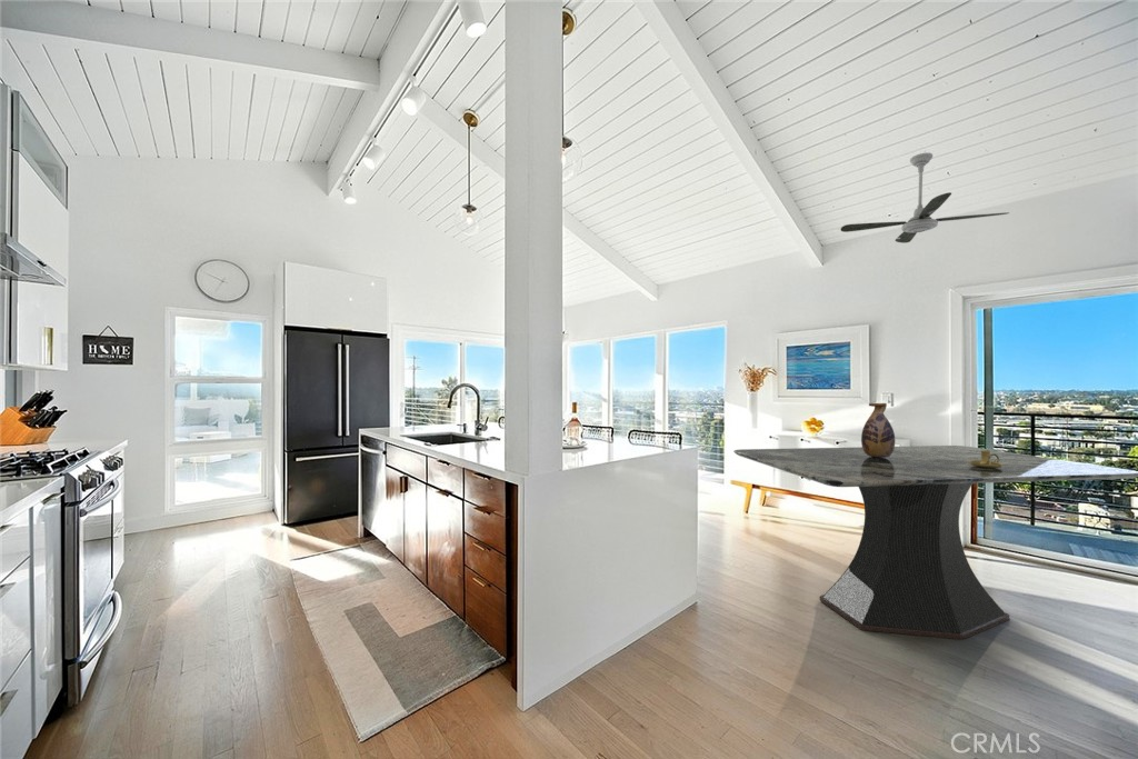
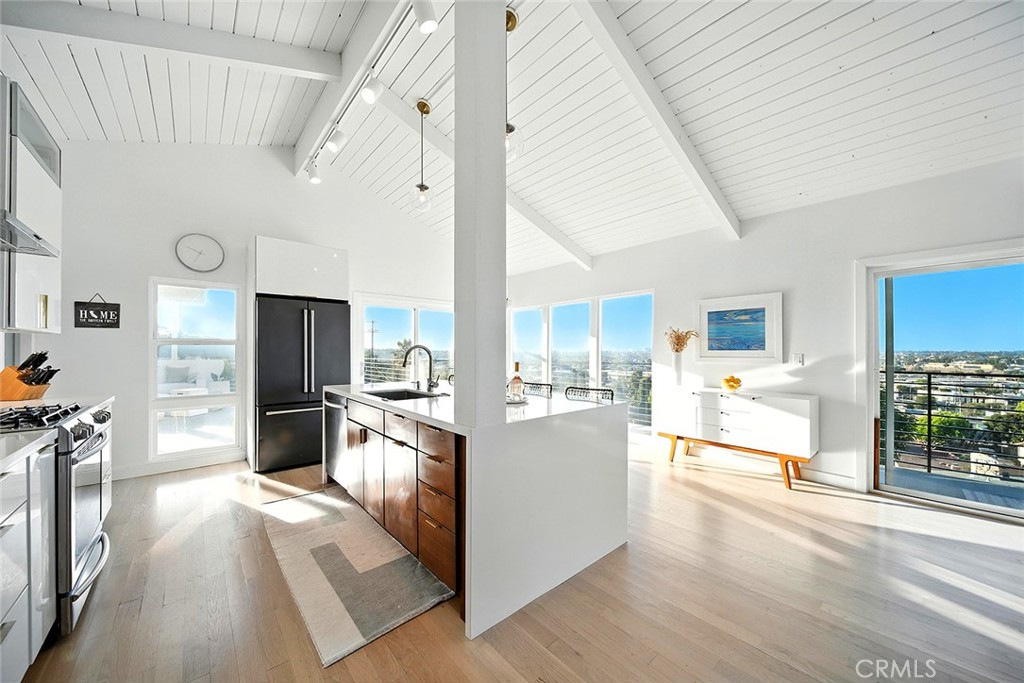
- candlestick (987, 458)
- ceiling fan (919, 192)
- vase (877, 429)
- dining table (910, 533)
